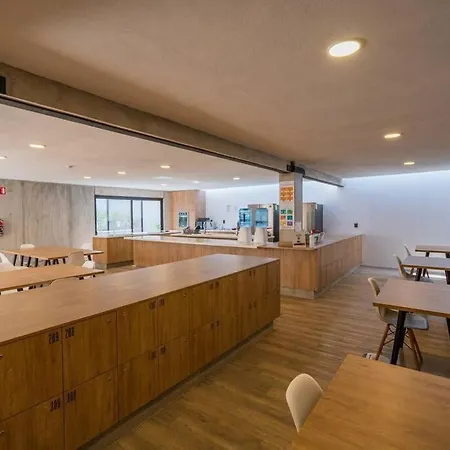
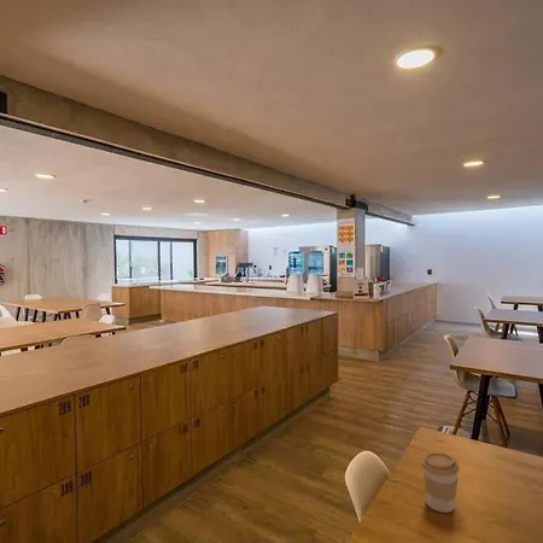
+ coffee cup (439, 480)
